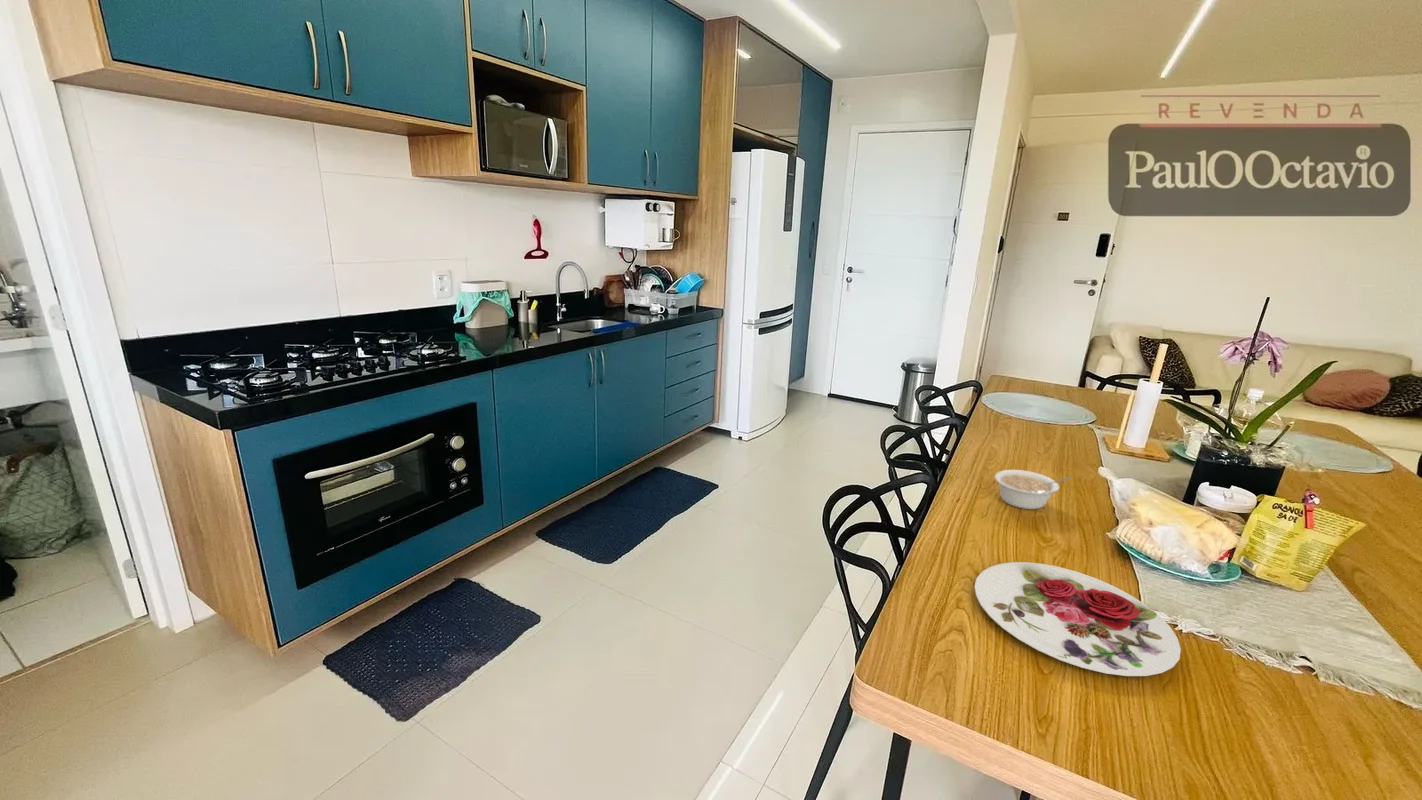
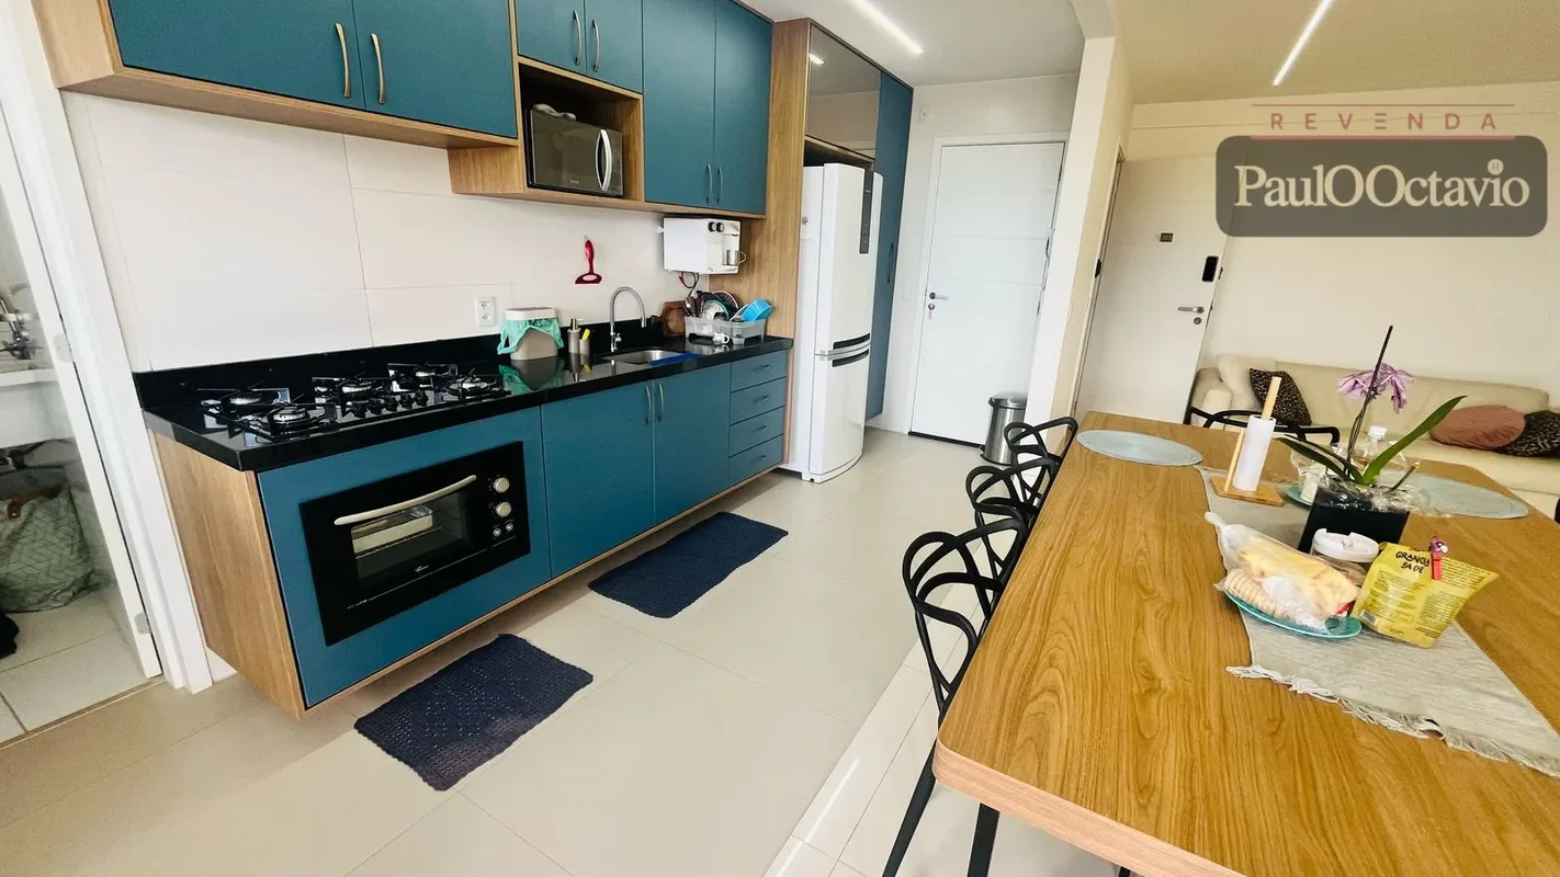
- plate (1070, 609)
- legume (1026, 488)
